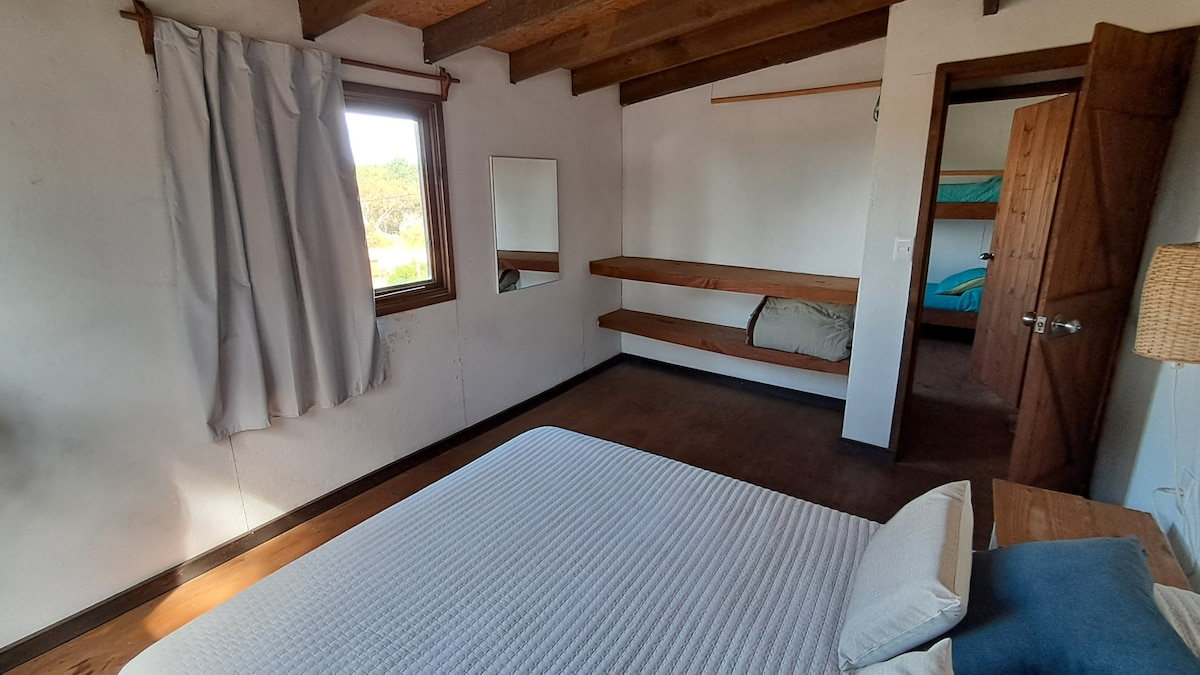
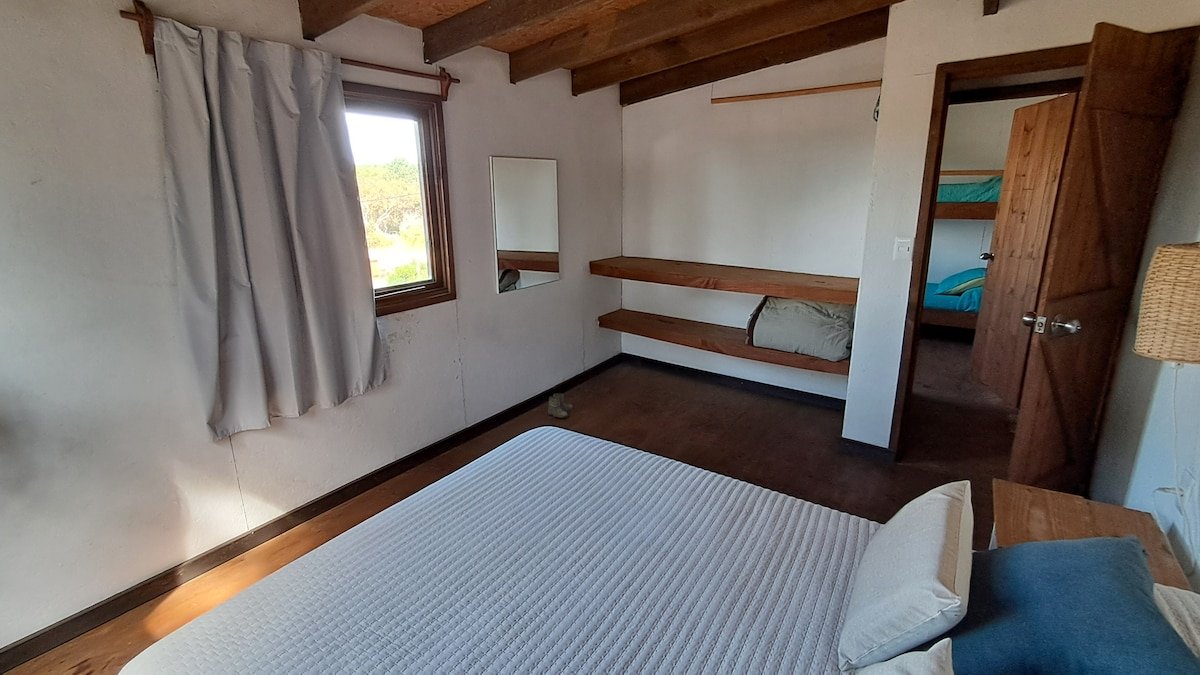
+ boots (560, 404)
